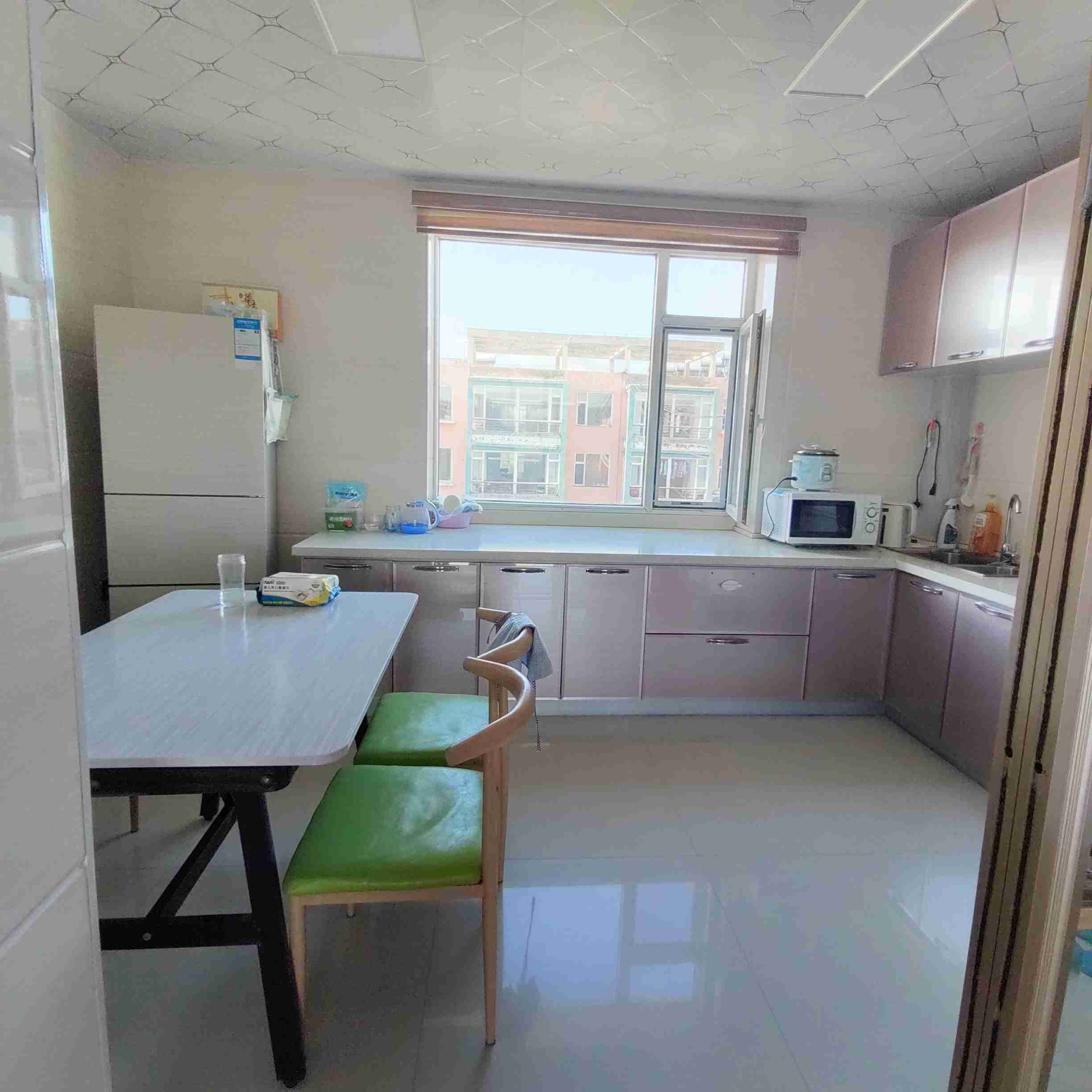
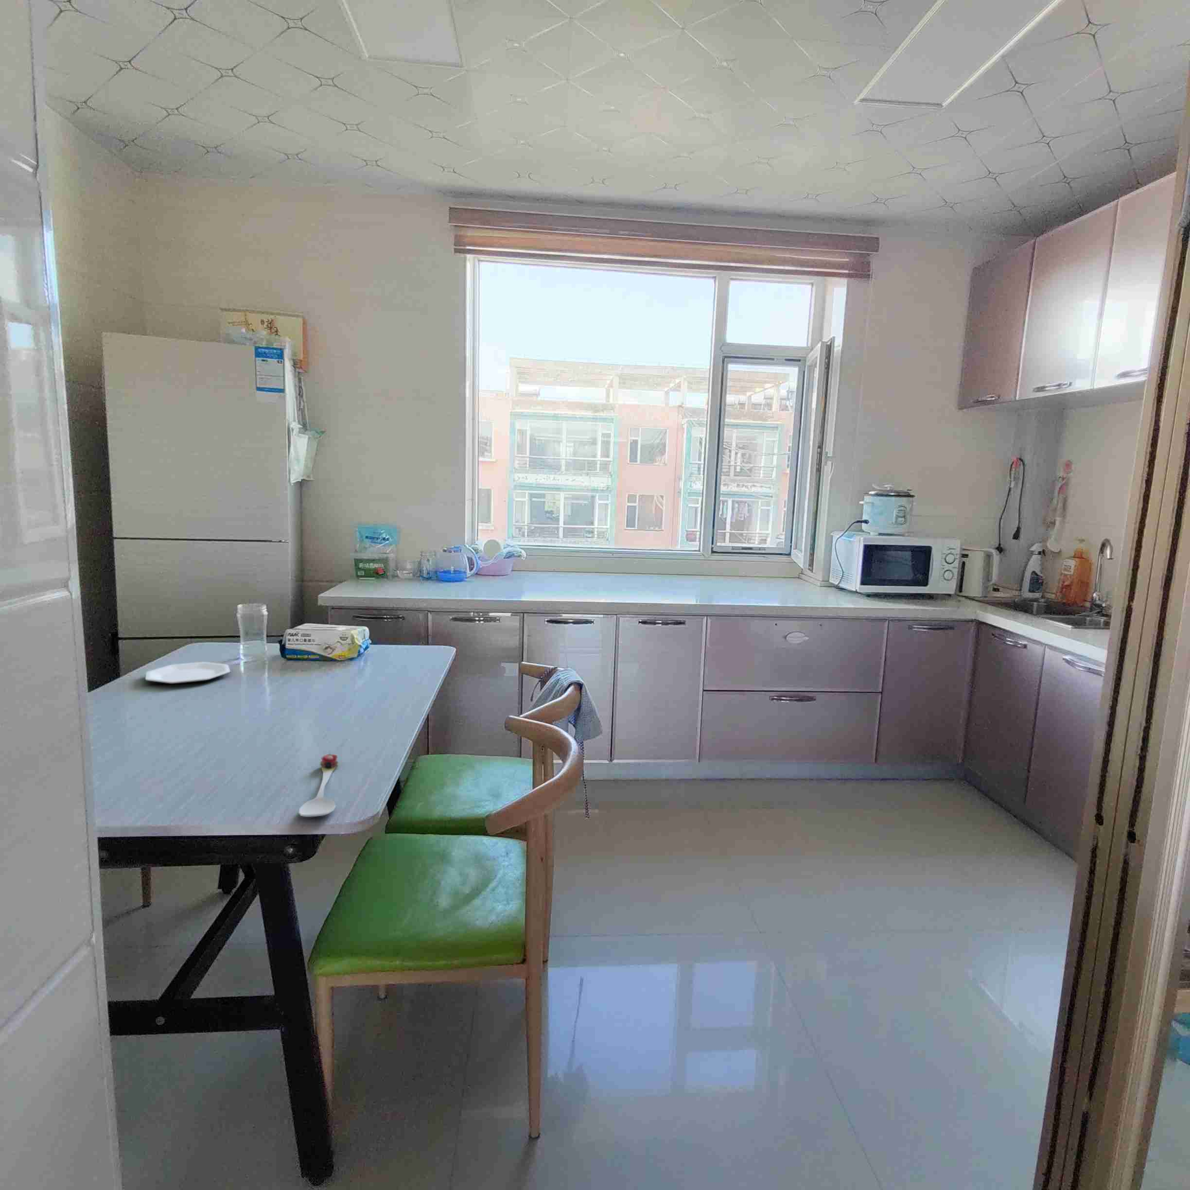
+ plate (189, 673)
+ spoon (323, 785)
